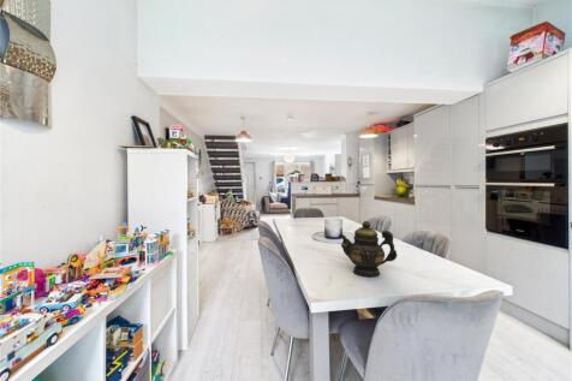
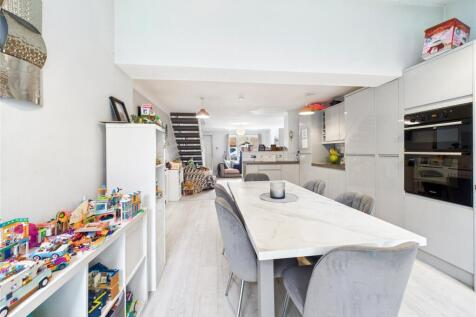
- teapot (367, 246)
